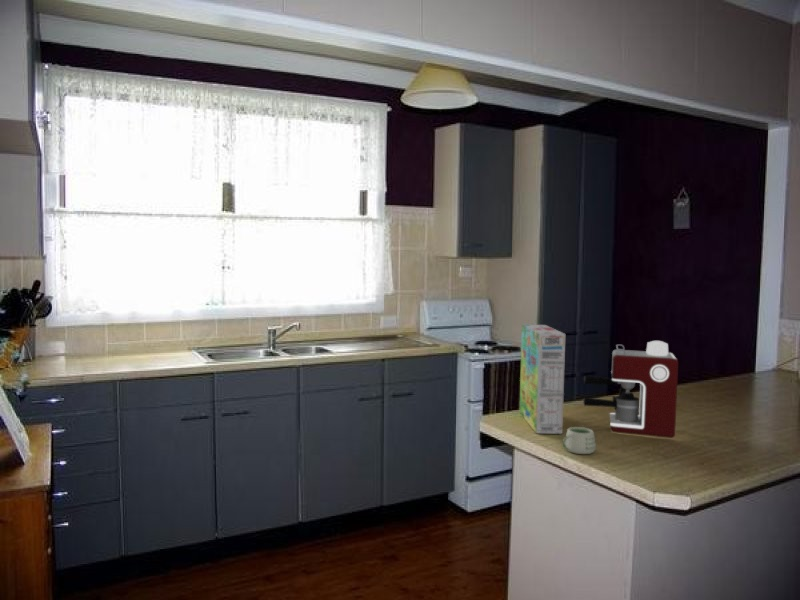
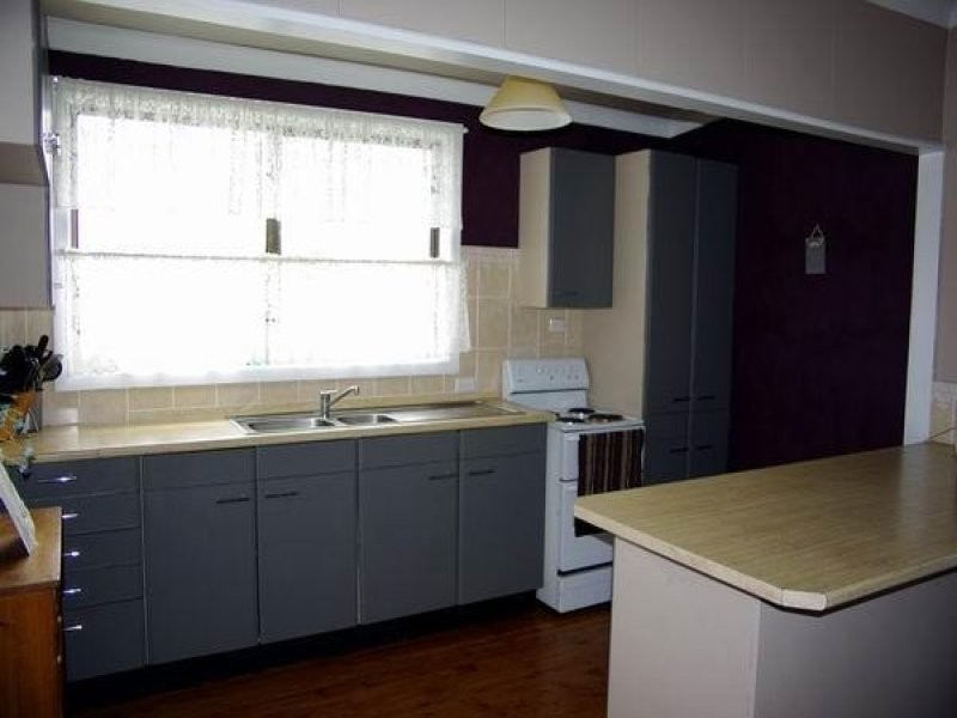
- cereal box (540, 375)
- coffee maker (628, 384)
- mug (576, 441)
